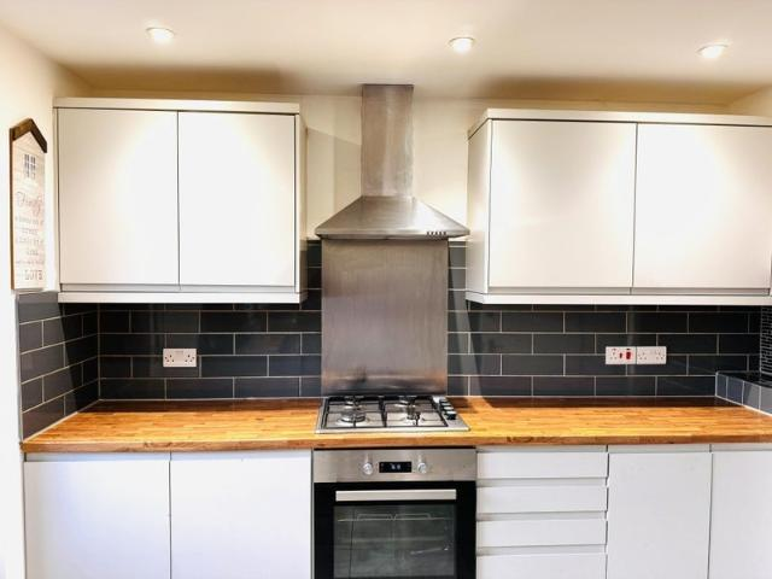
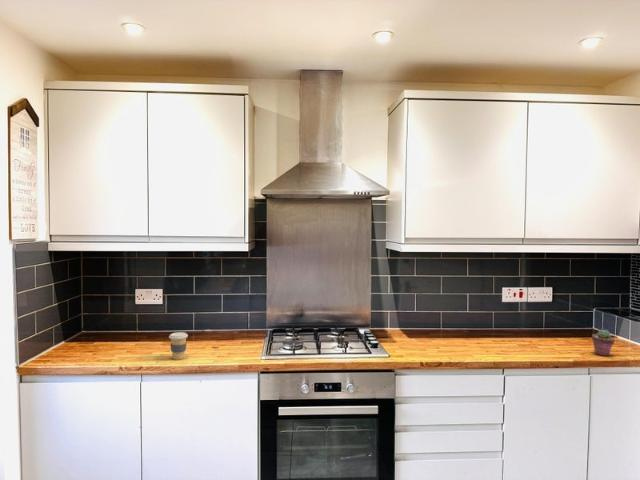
+ potted succulent (602, 341)
+ coffee cup (178, 346)
